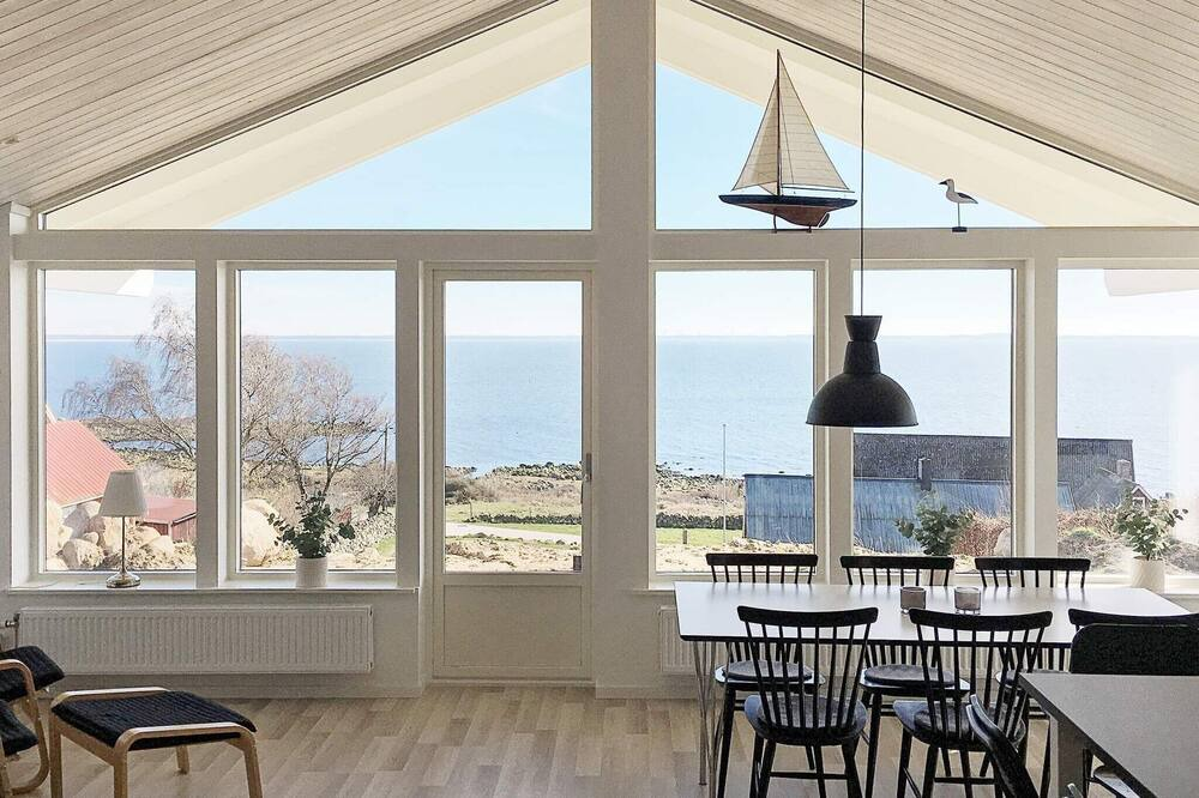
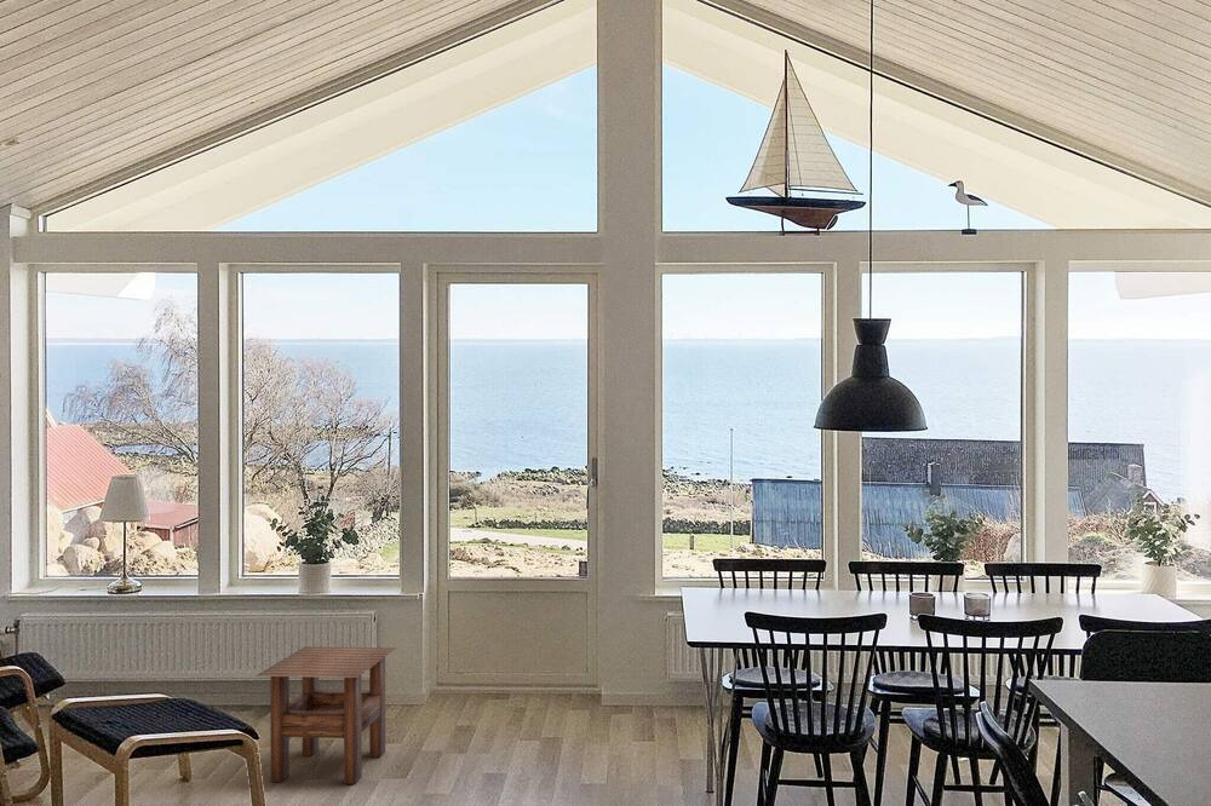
+ side table (329, 713)
